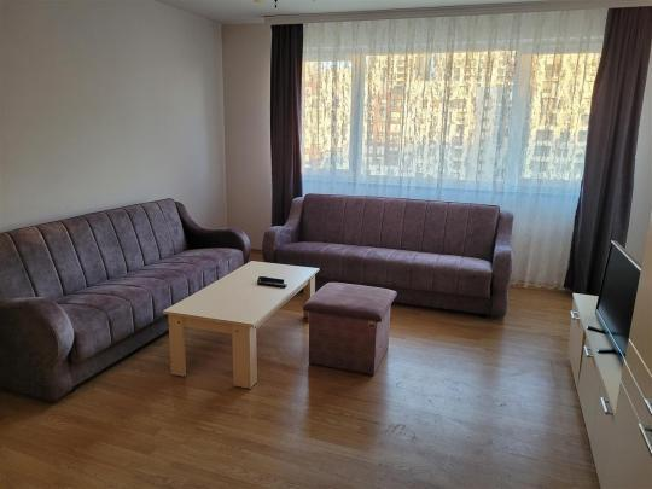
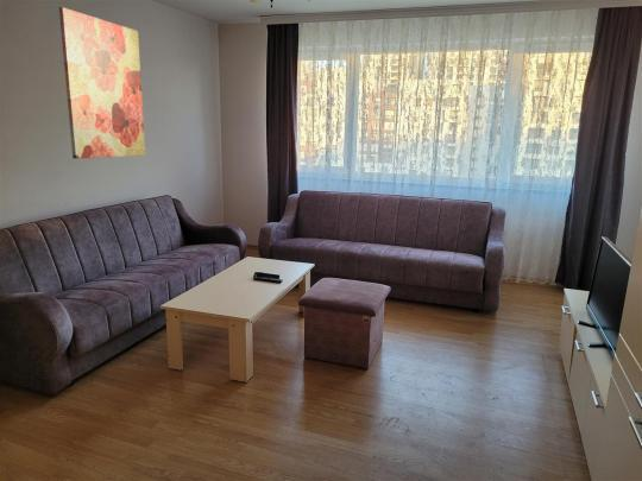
+ wall art (107, 90)
